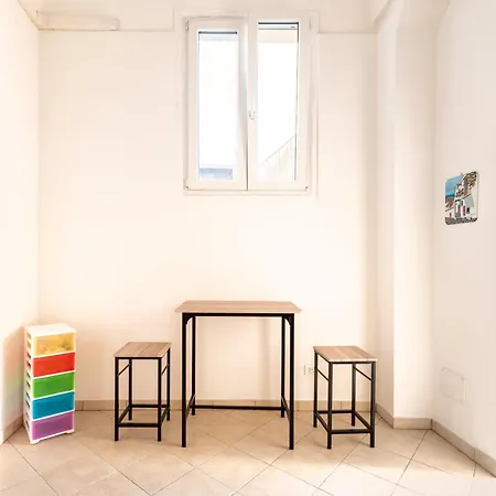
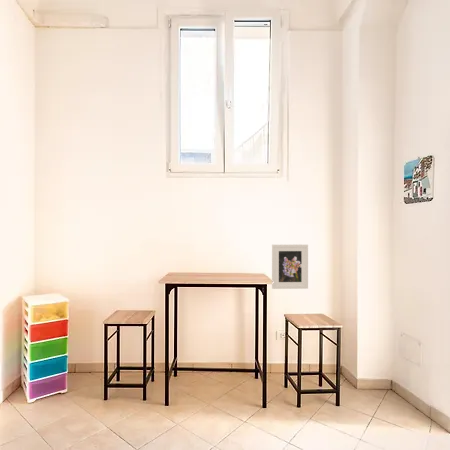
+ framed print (290, 266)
